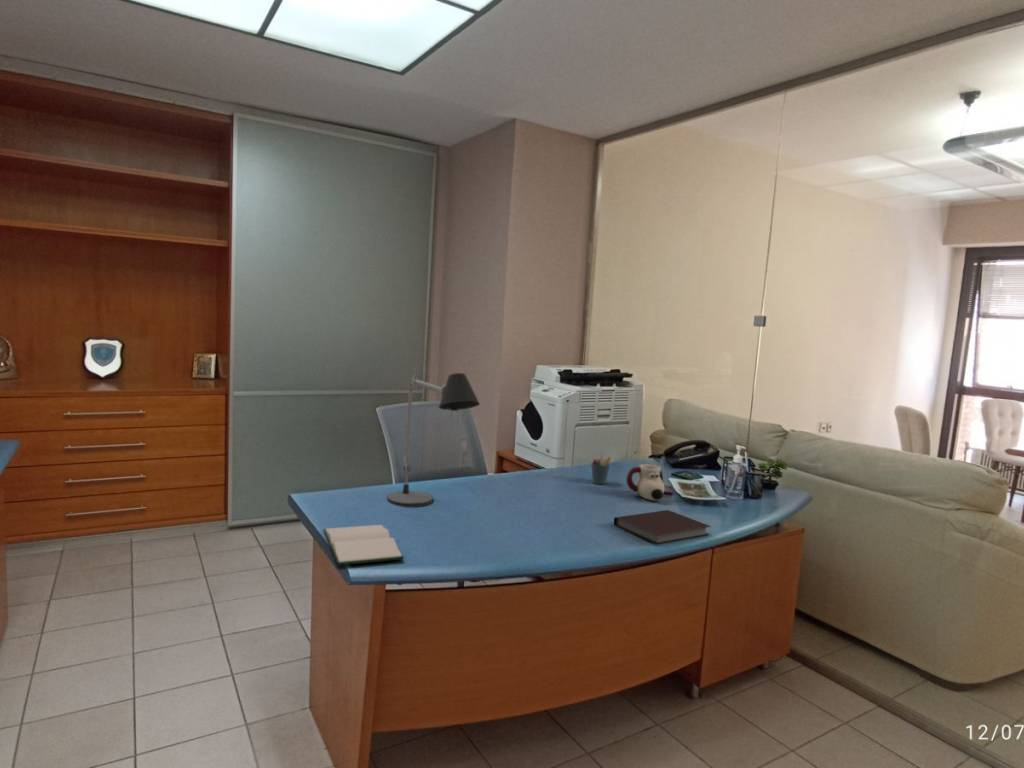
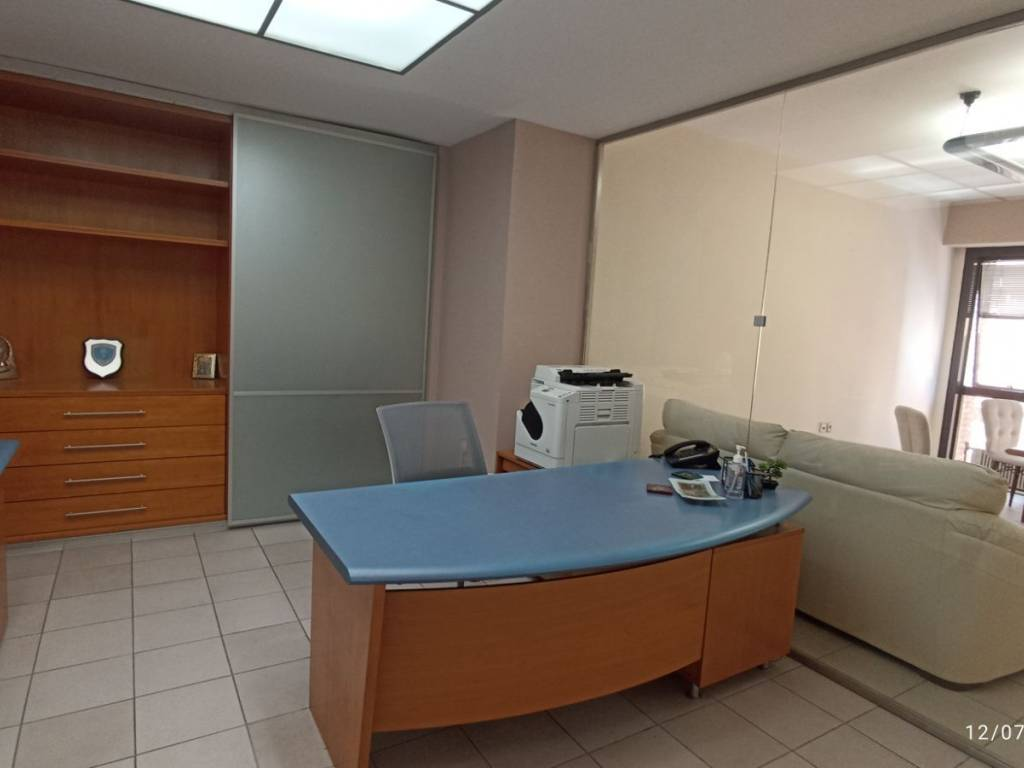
- hardback book (361, 540)
- notebook (661, 525)
- pen holder (600, 468)
- mug (646, 482)
- desk lamp (409, 442)
